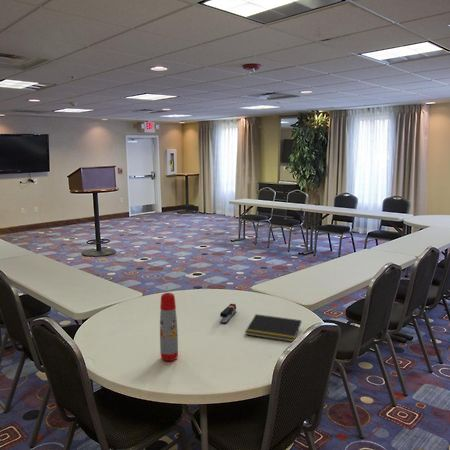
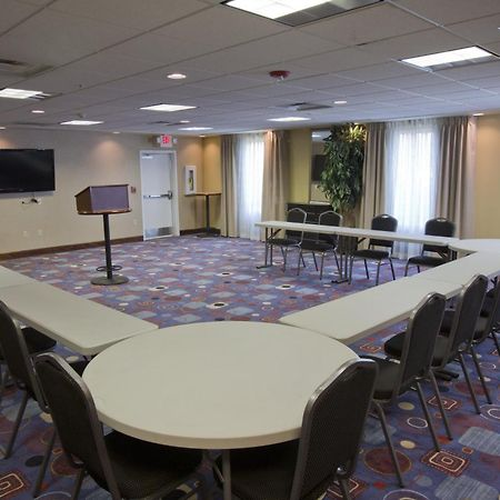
- notepad (273, 327)
- stapler (228, 312)
- water bottle (168, 326)
